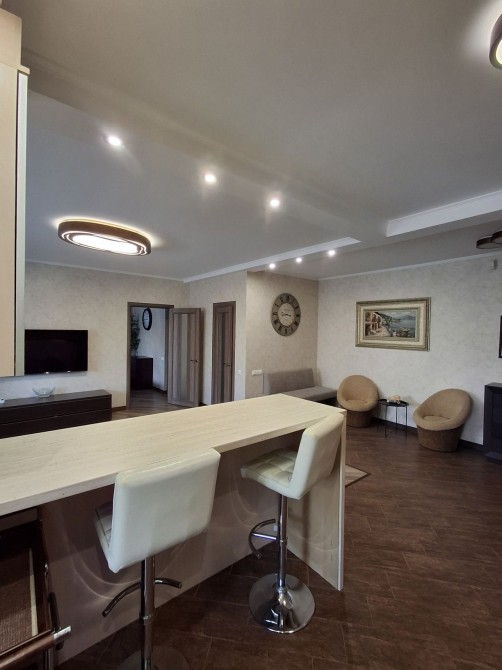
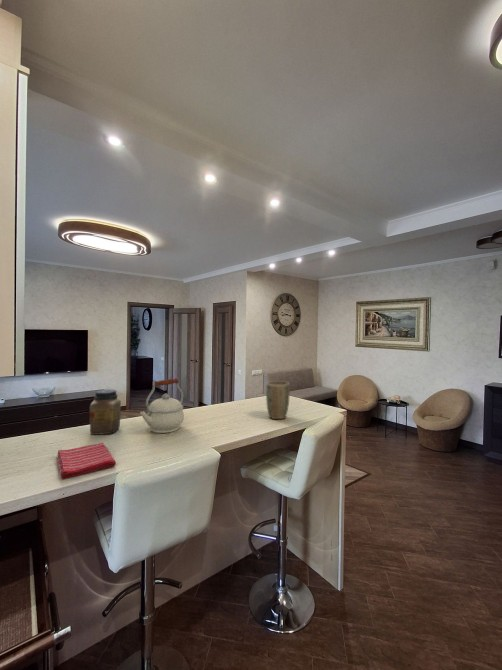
+ dish towel (85, 457)
+ kettle (162, 404)
+ plant pot (277, 400)
+ jar (105, 410)
